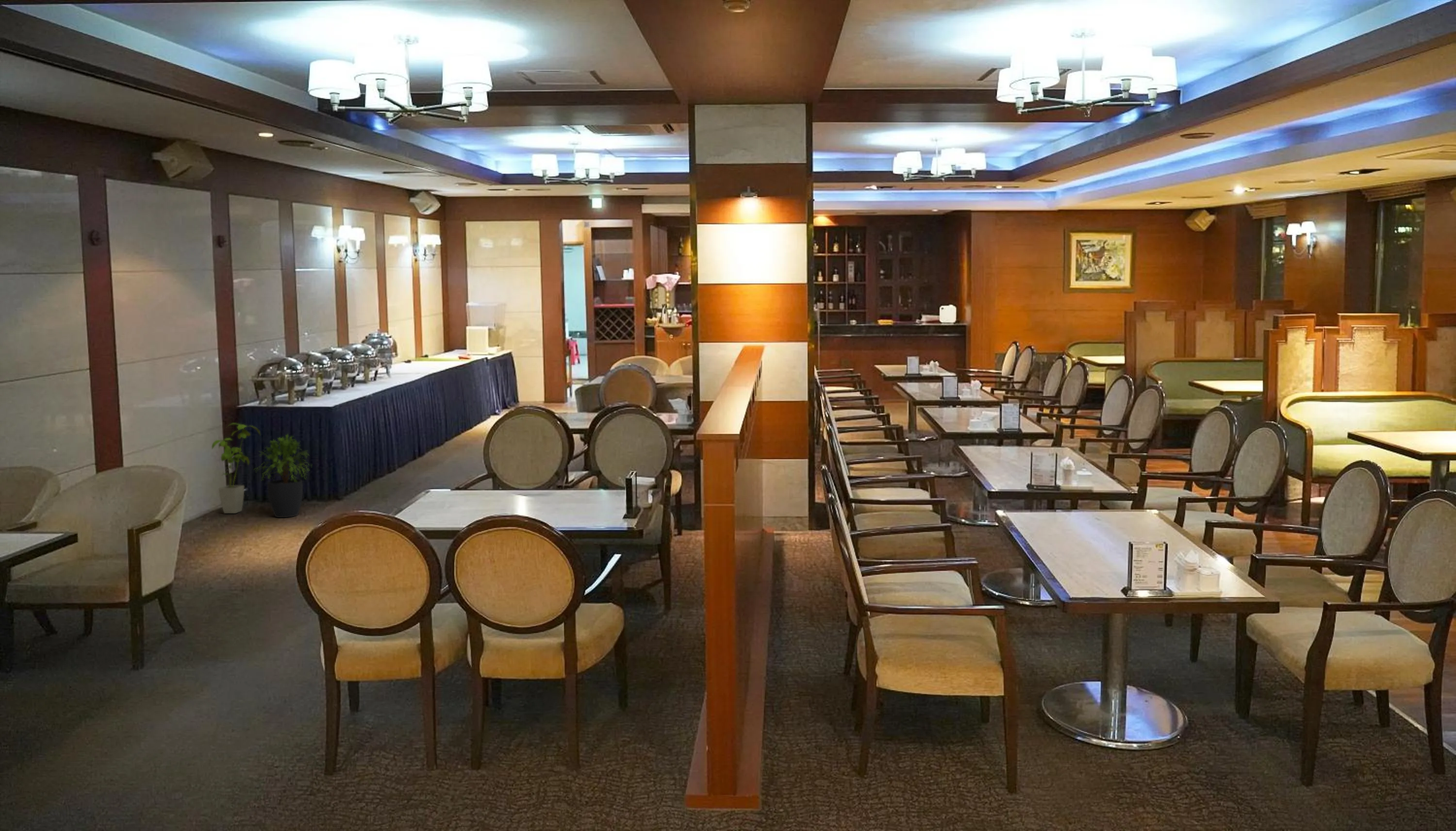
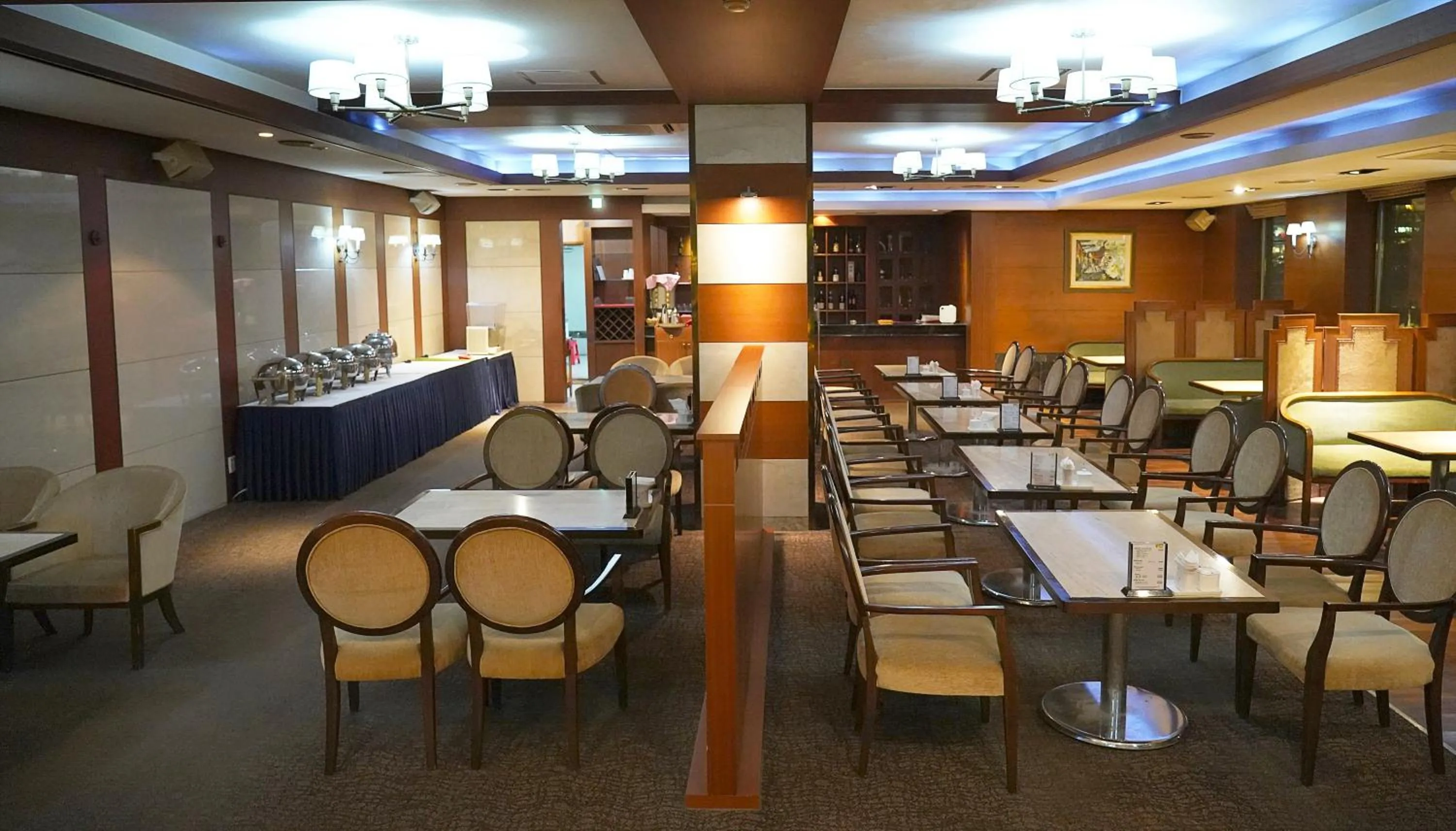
- potted plant (285, 475)
- house plant (237, 467)
